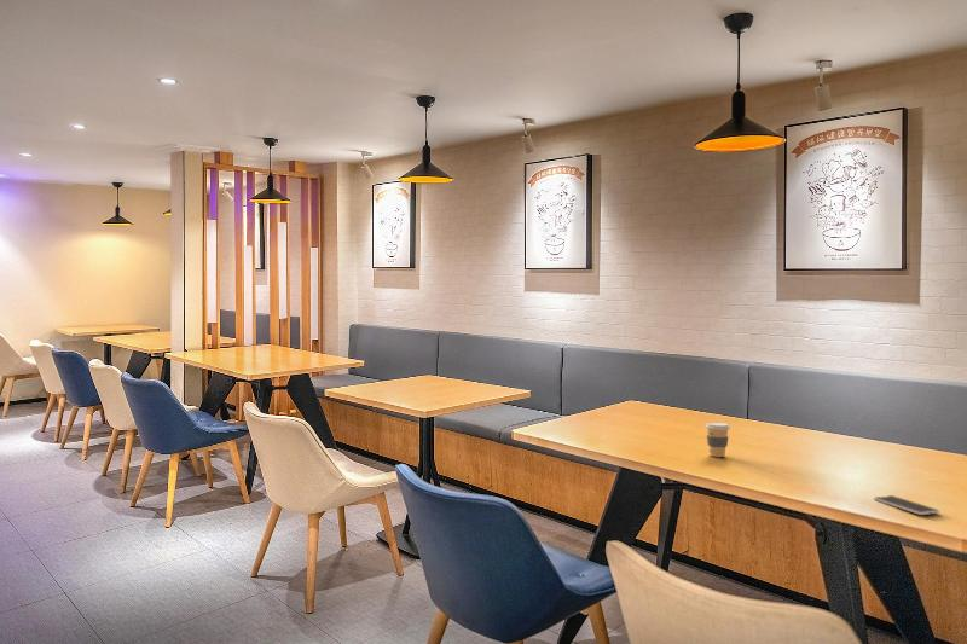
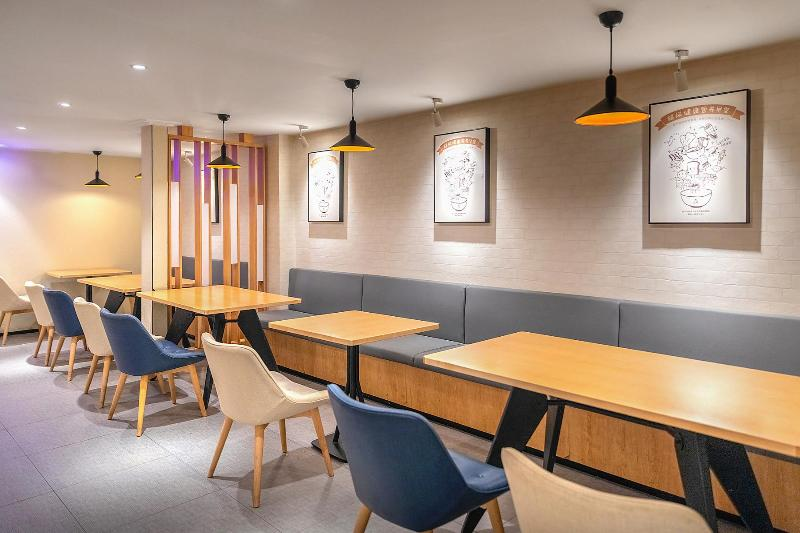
- coffee cup (717, 439)
- smartphone (905, 504)
